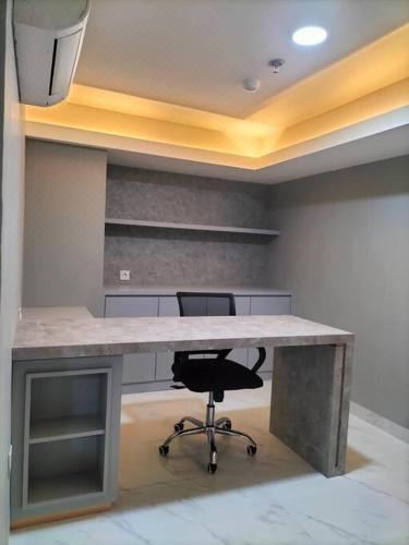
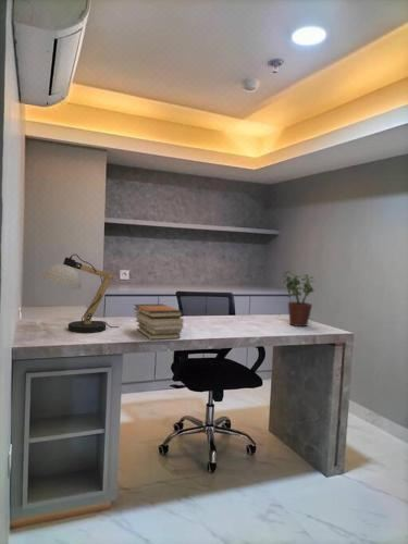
+ desk lamp (79, 288)
+ book stack (158, 320)
+ potted plant (298, 298)
